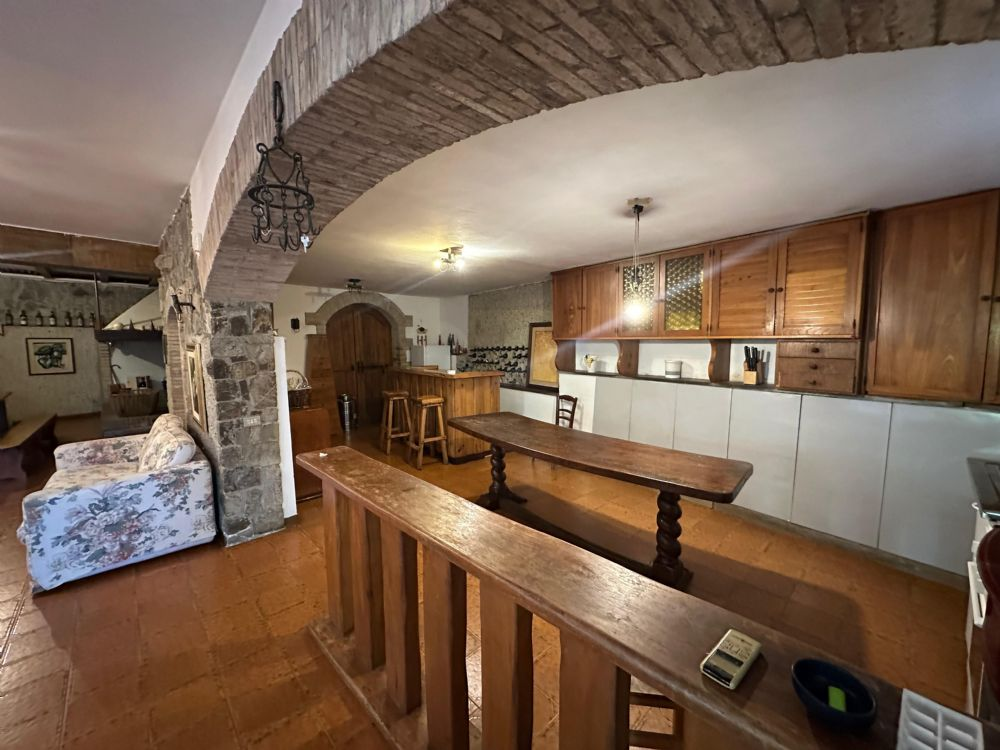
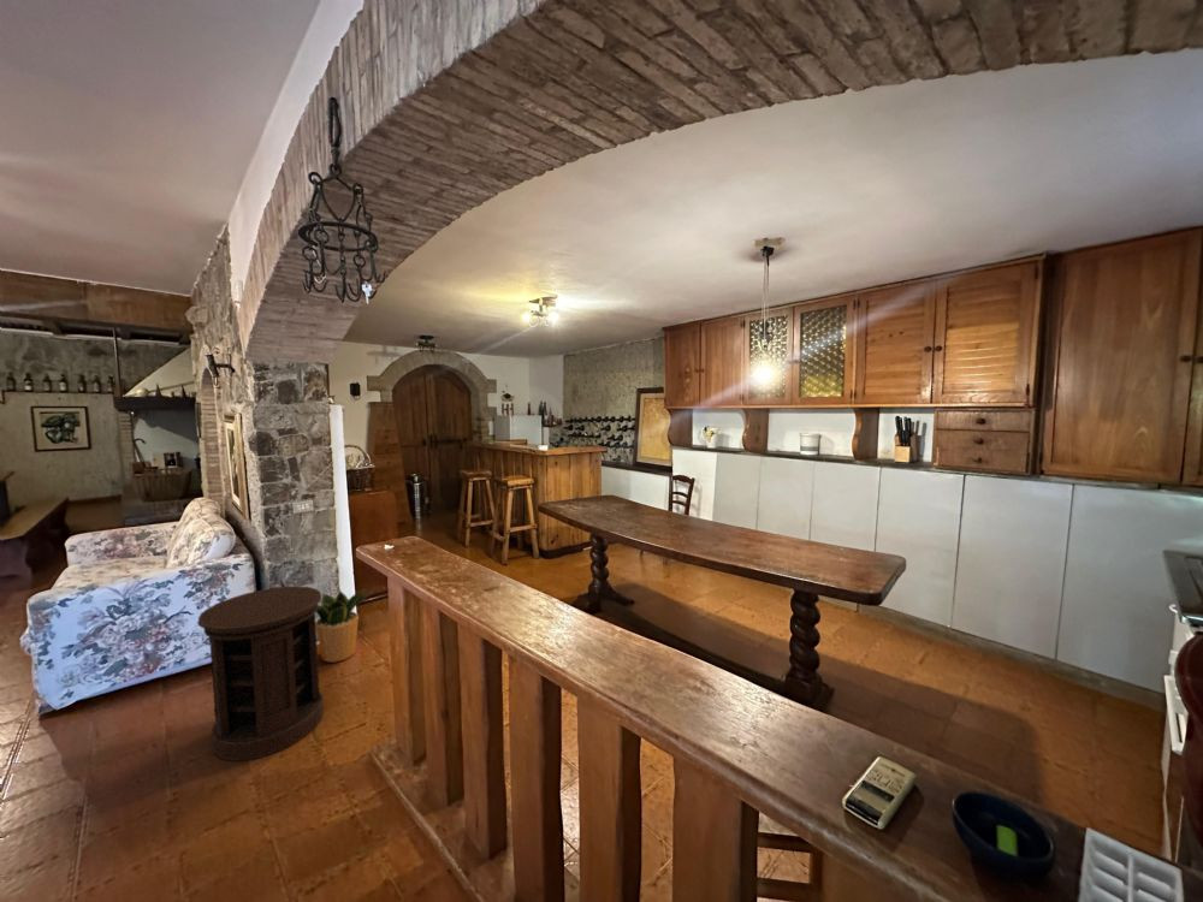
+ potted plant (339, 624)
+ side table (267, 666)
